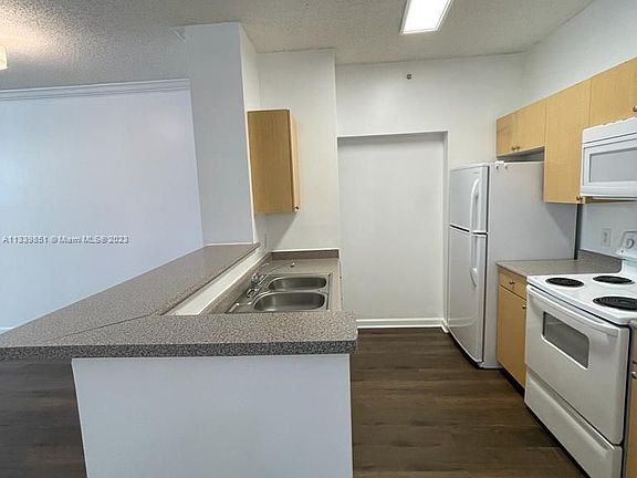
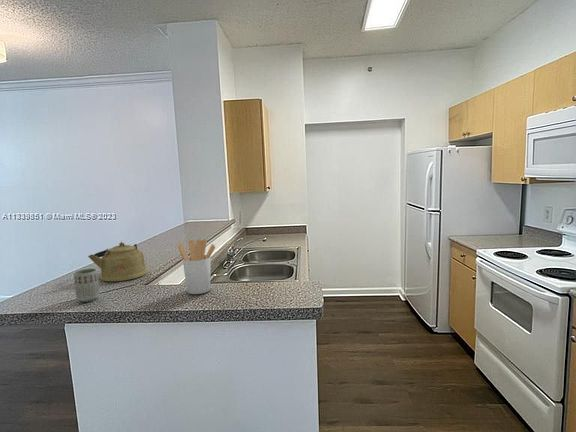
+ utensil holder (197, 264)
+ kettle (117, 259)
+ cup (86, 285)
